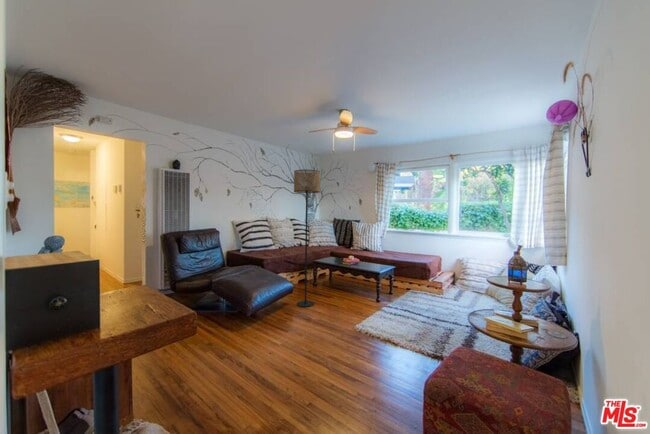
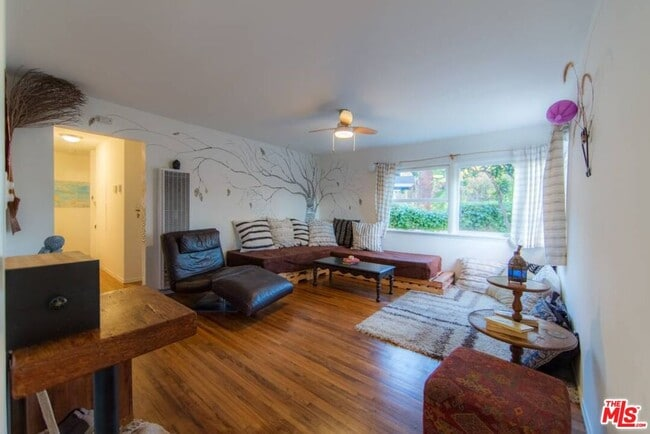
- floor lamp (306, 238)
